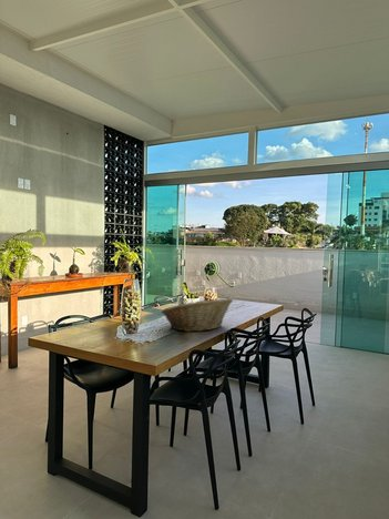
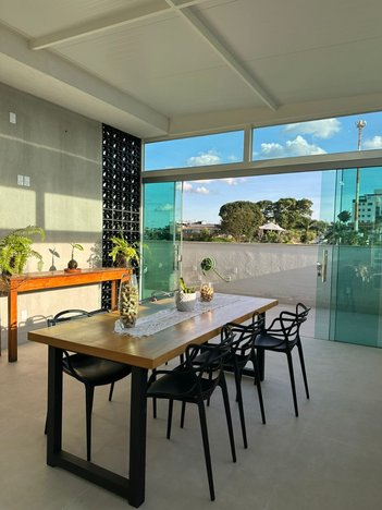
- fruit basket (197, 311)
